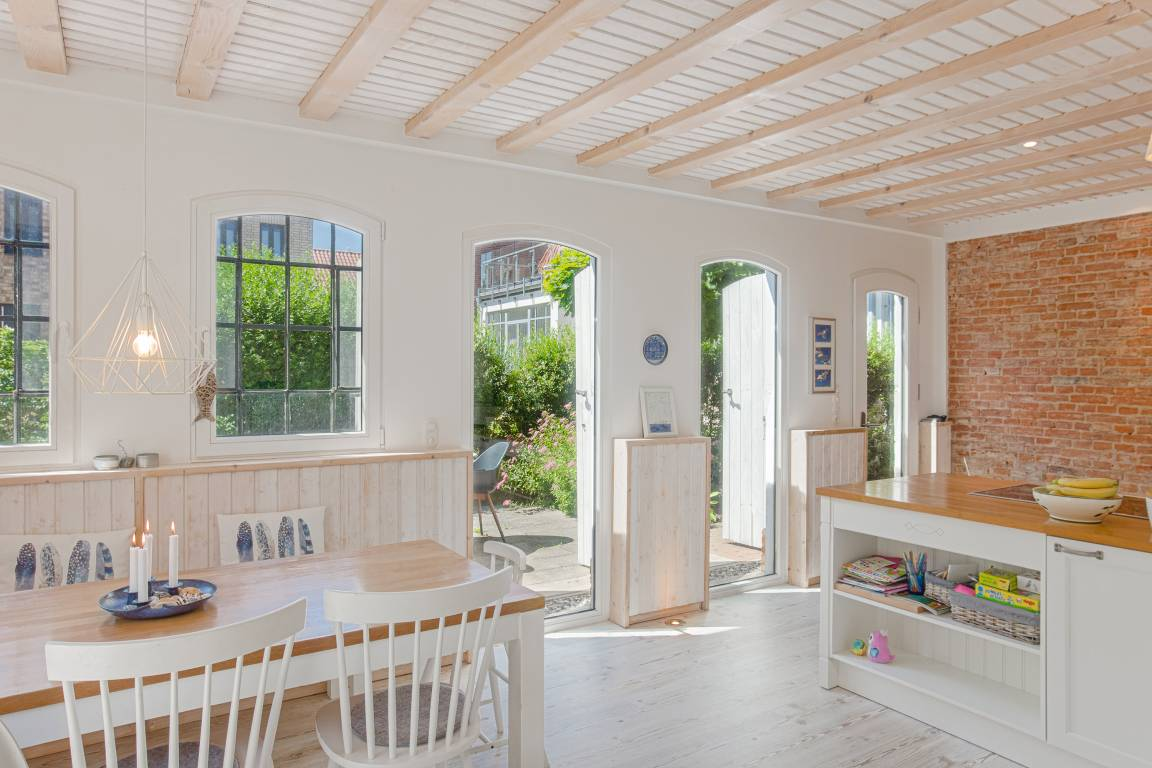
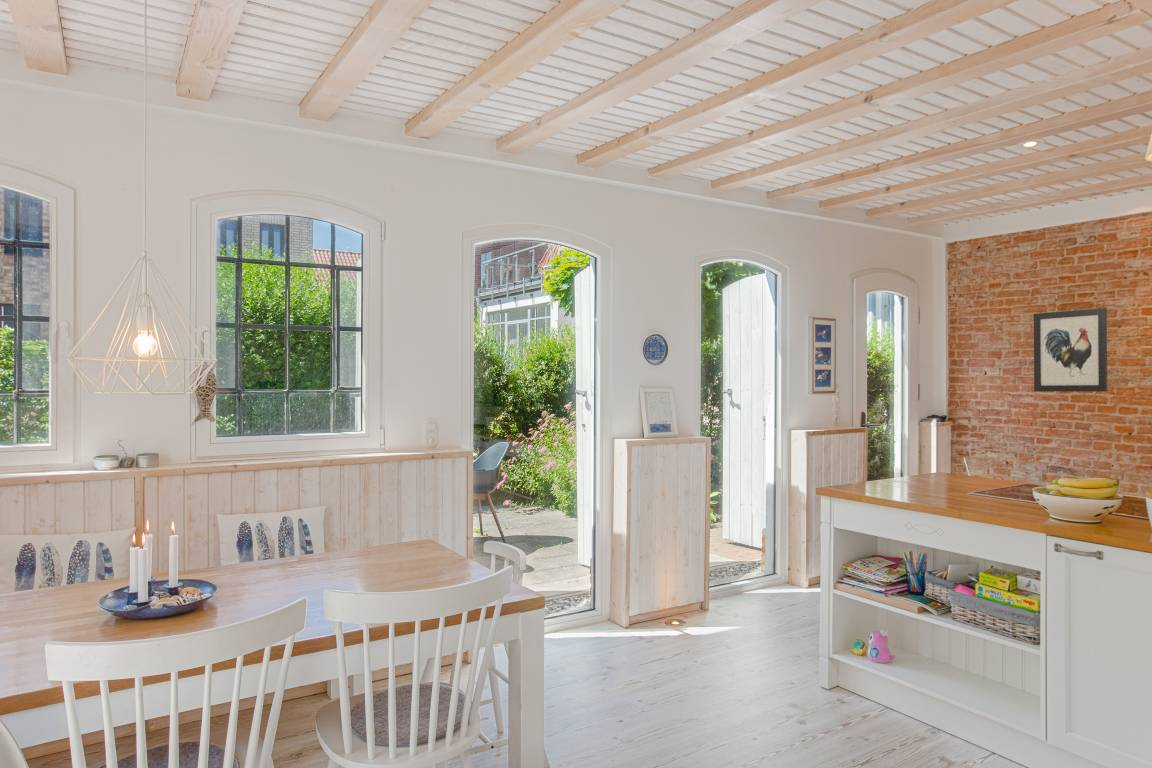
+ wall art (1069, 351)
